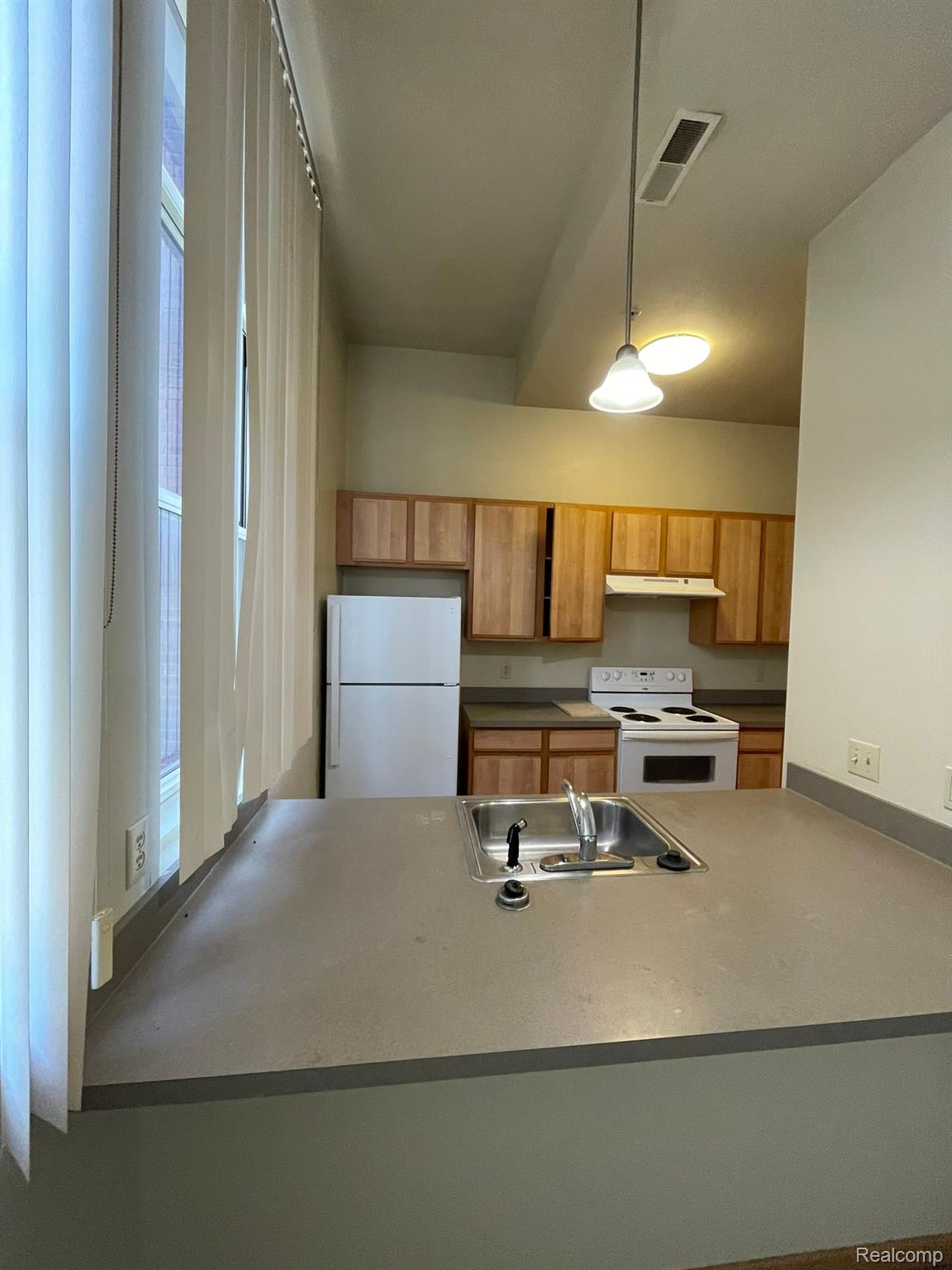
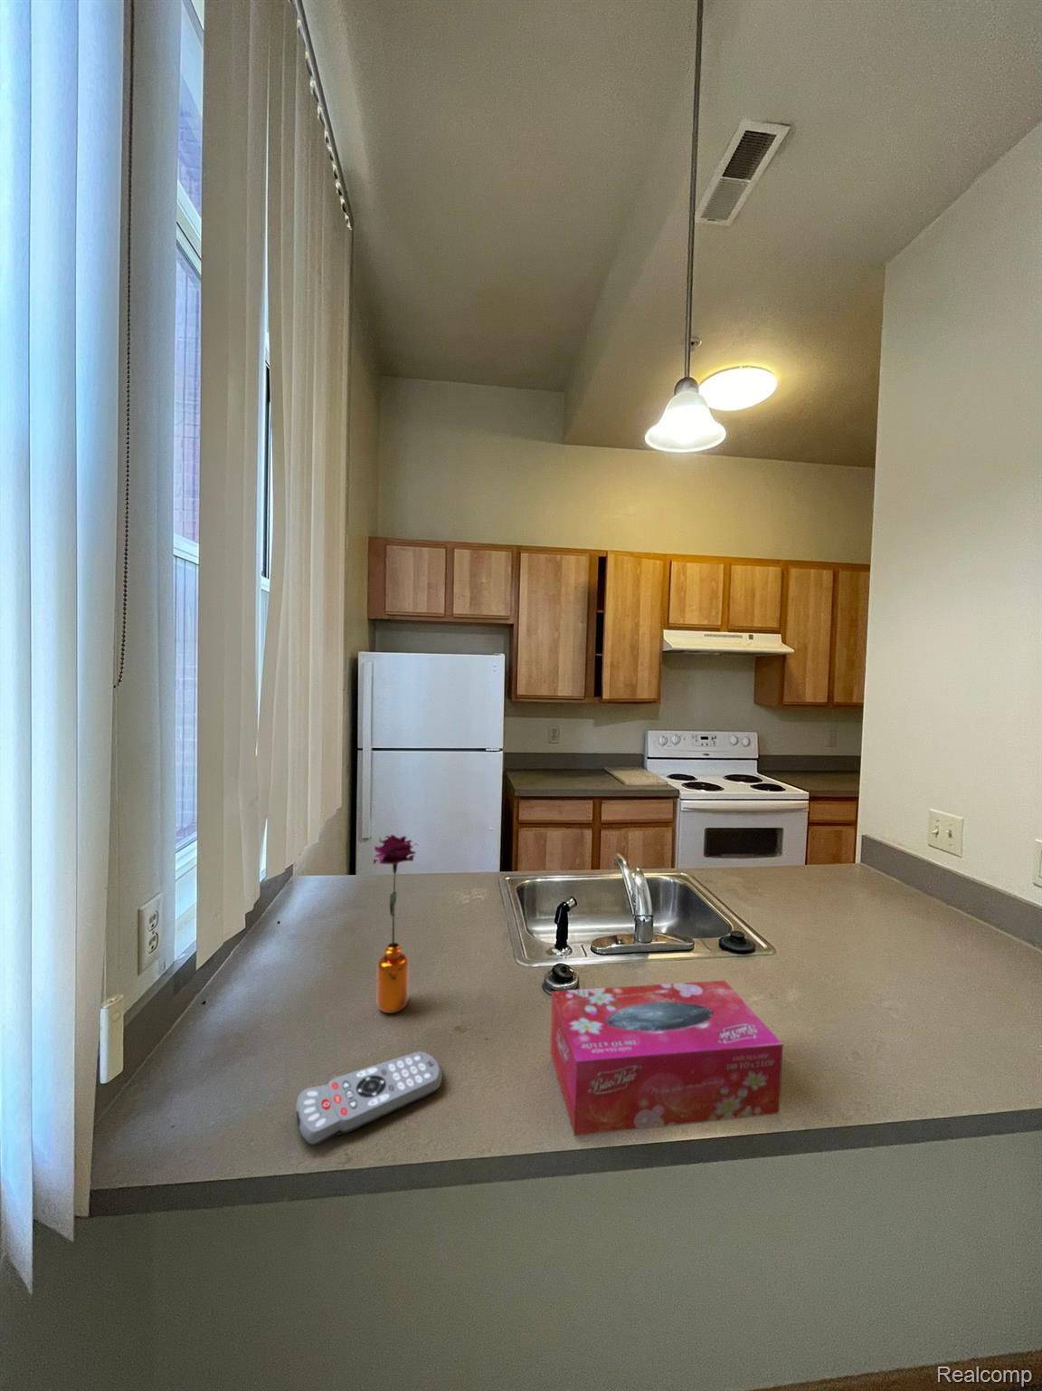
+ flower (393, 920)
+ tissue box (658, 1048)
+ remote control (372, 1092)
